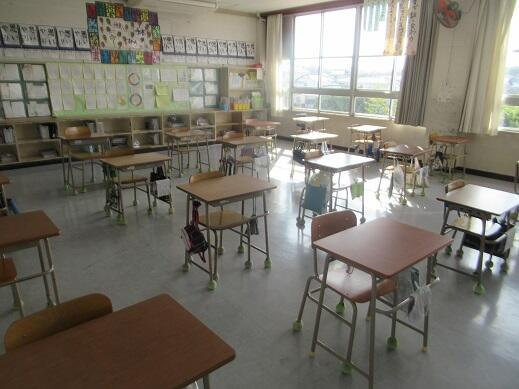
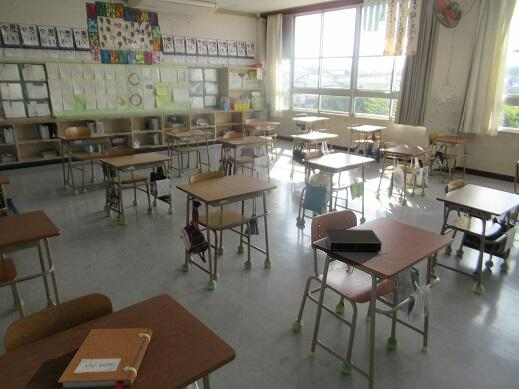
+ book (356, 240)
+ notebook (109, 357)
